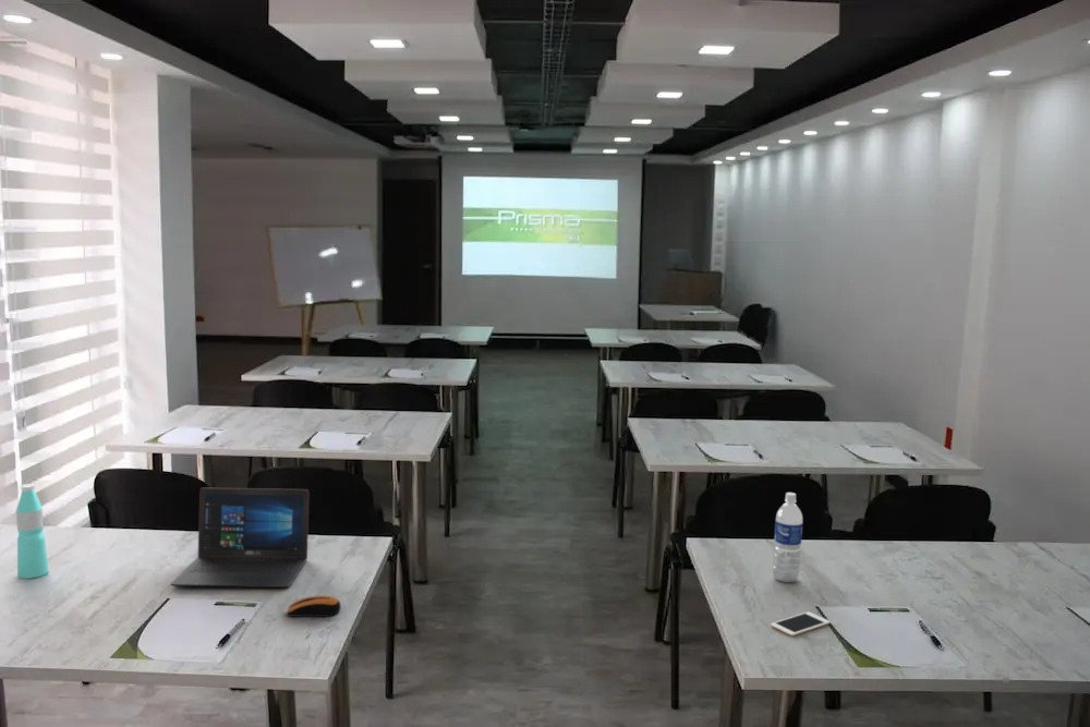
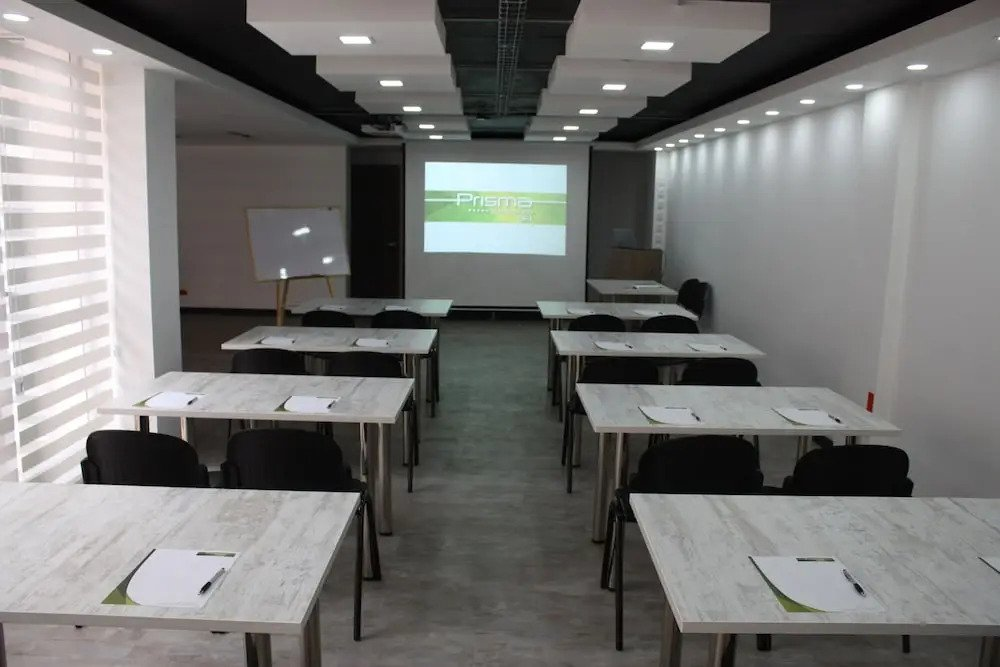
- computer mouse (314, 604)
- water bottle (788, 536)
- water bottle (31, 529)
- cell phone (800, 623)
- laptop (242, 536)
